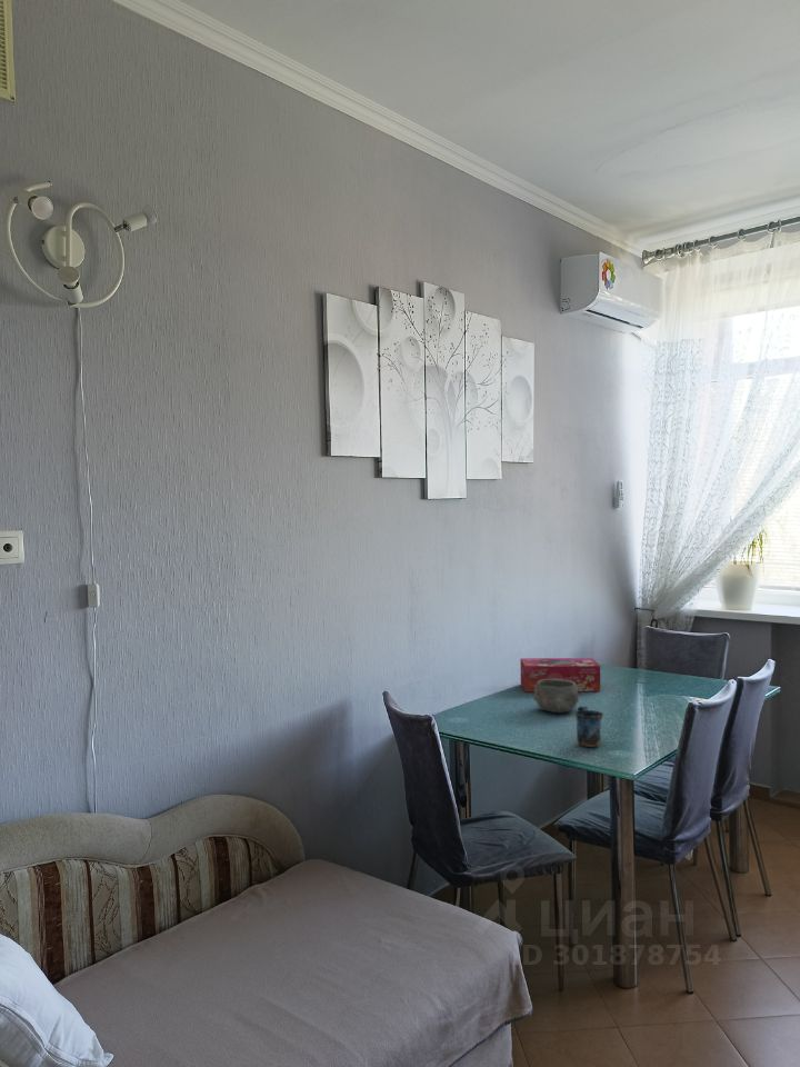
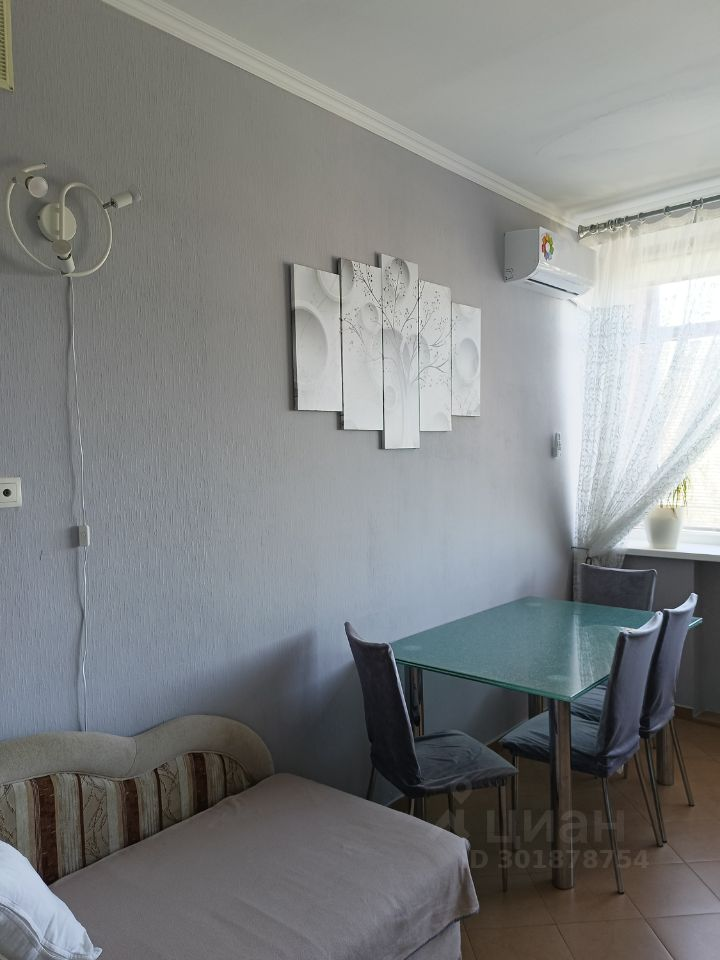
- bowl (556, 696)
- mug (589, 726)
- tissue box (559, 674)
